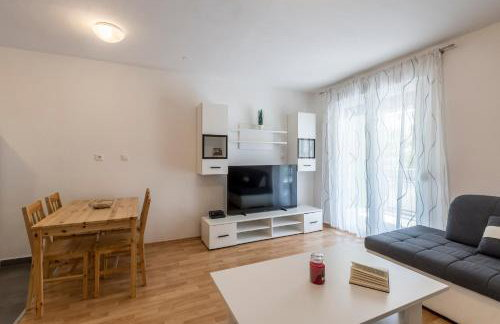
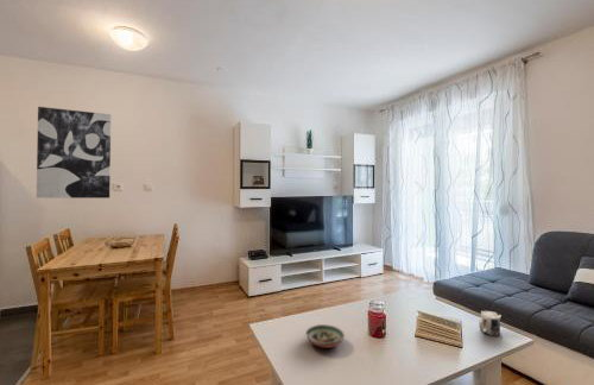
+ decorative bowl (324, 337)
+ mug (487, 322)
+ wall art (75, 153)
